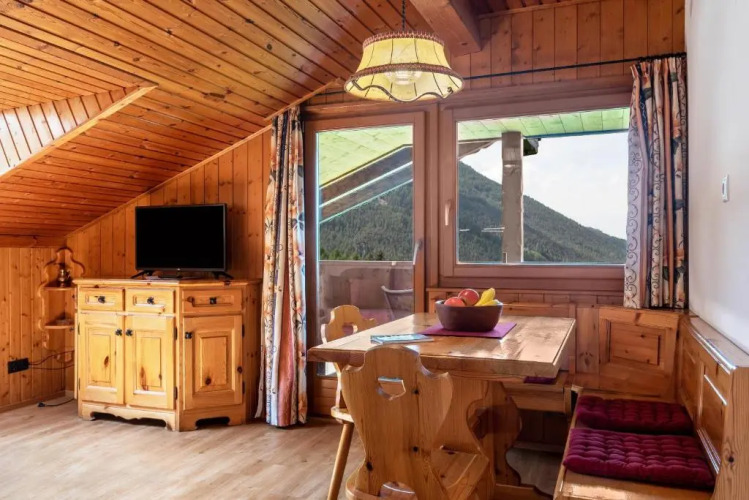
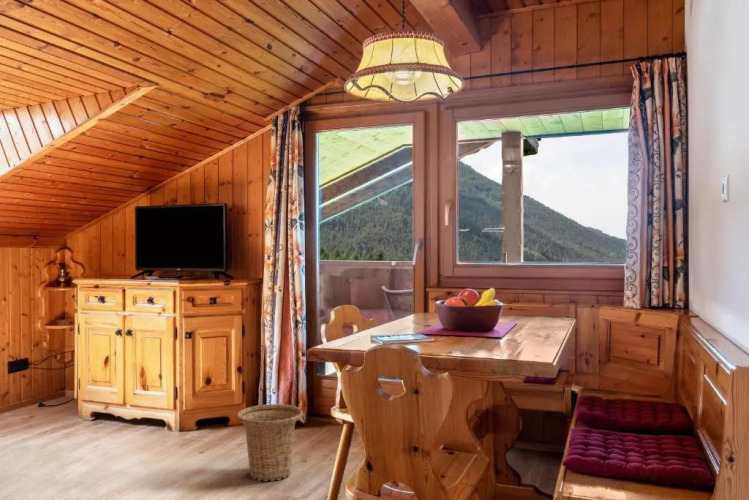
+ basket (270, 443)
